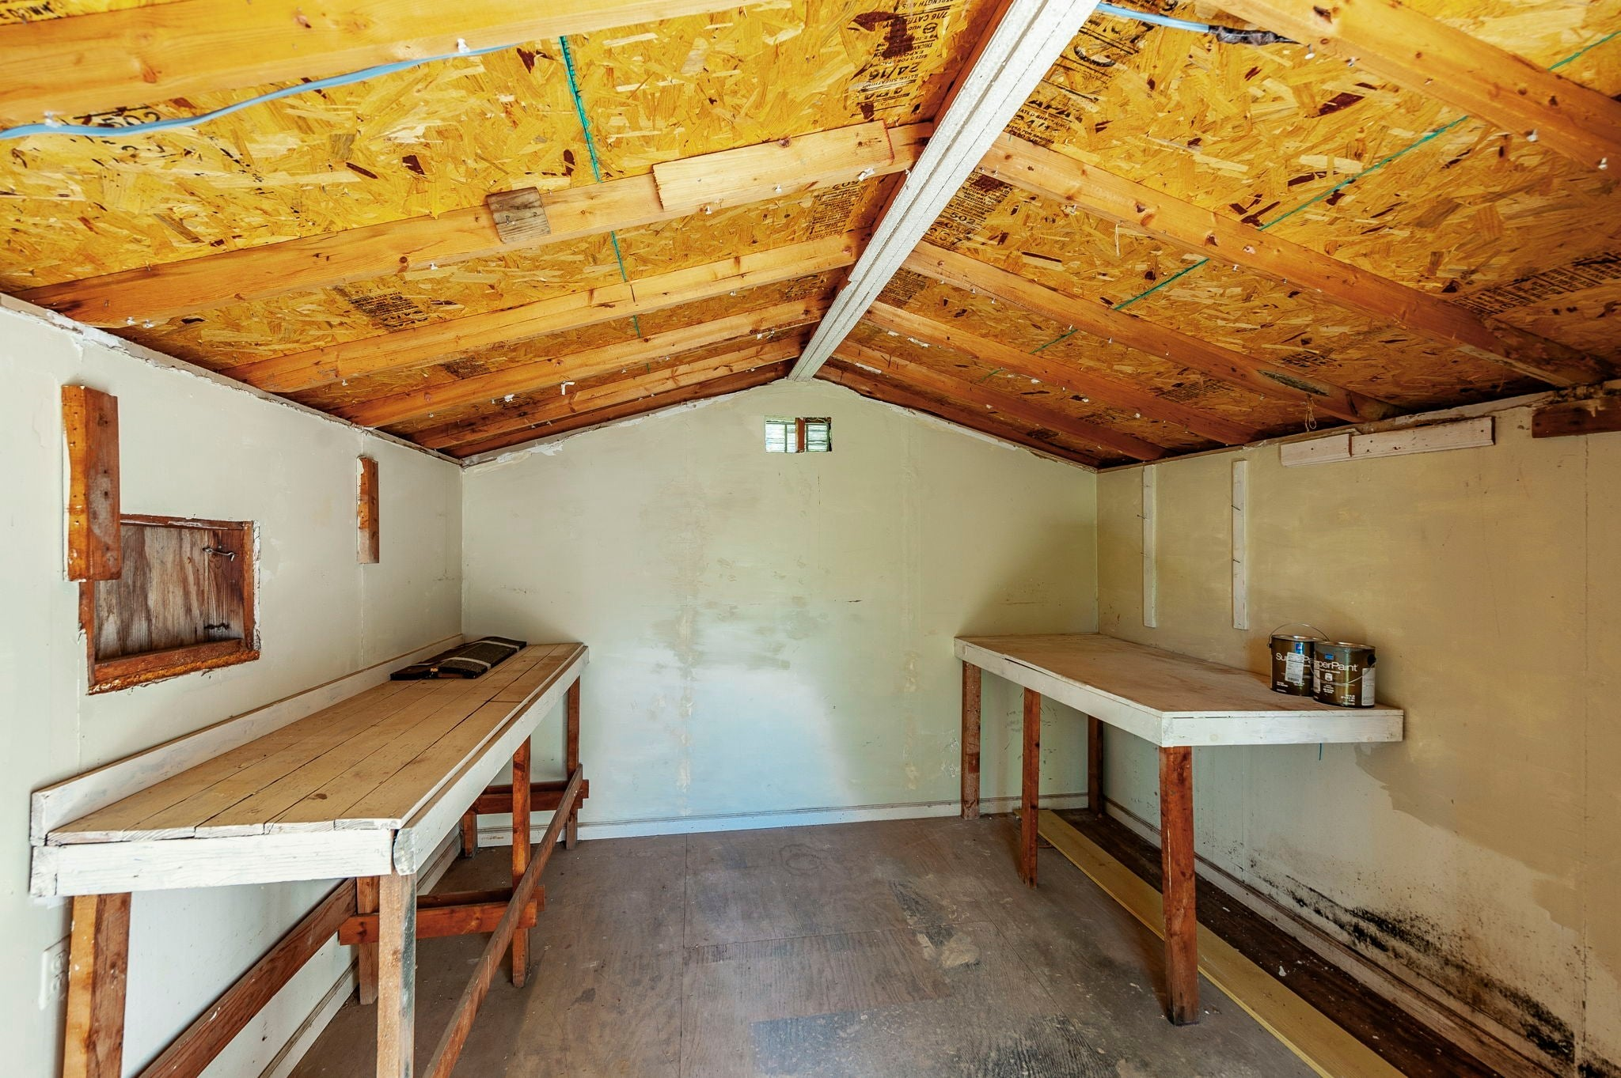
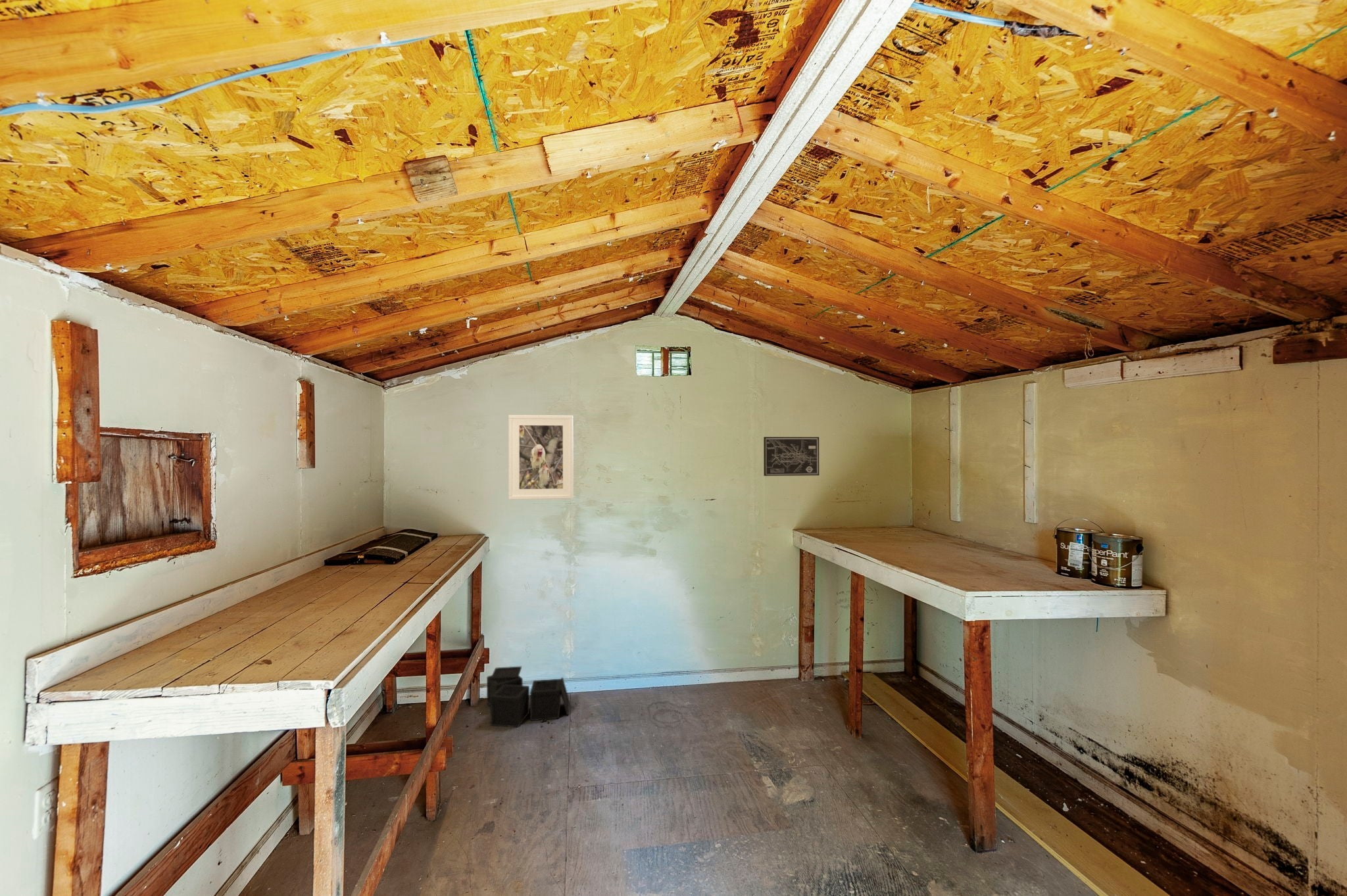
+ wall art (791, 456)
+ storage bin (526, 695)
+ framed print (541, 457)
